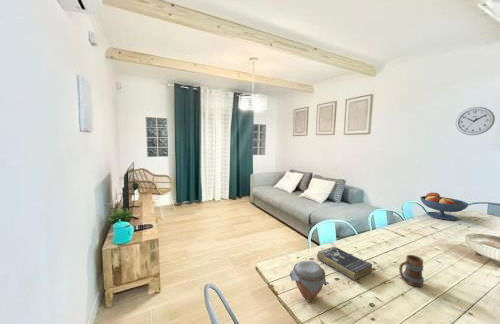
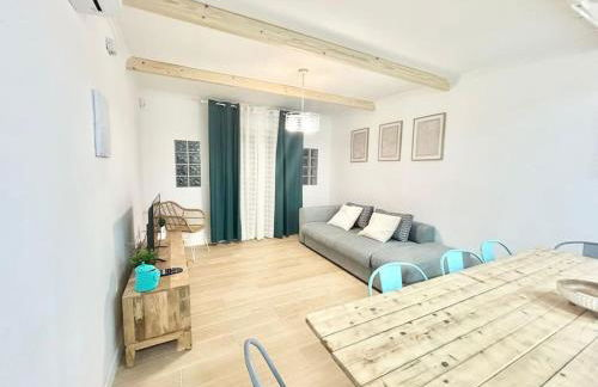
- mug (410, 270)
- wall clock (473, 121)
- book (342, 260)
- jar (309, 280)
- fruit bowl (442, 205)
